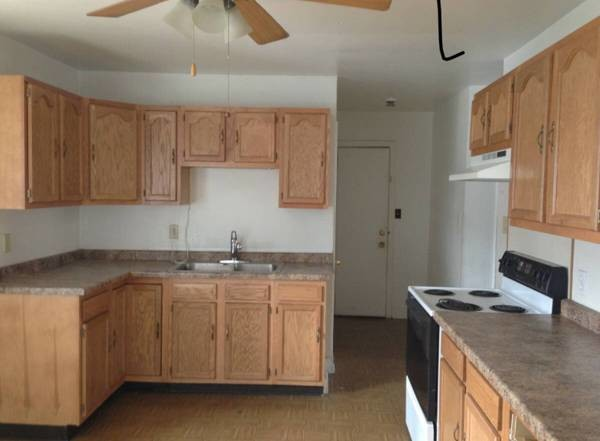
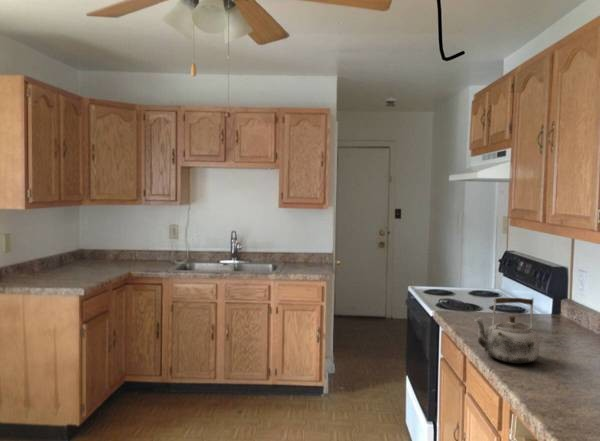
+ kettle (505, 327)
